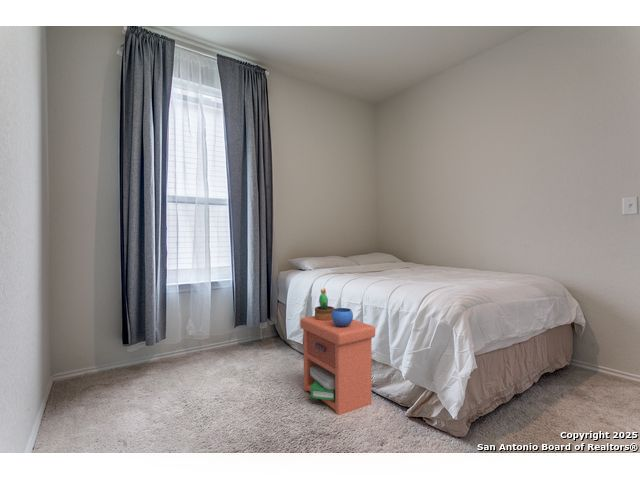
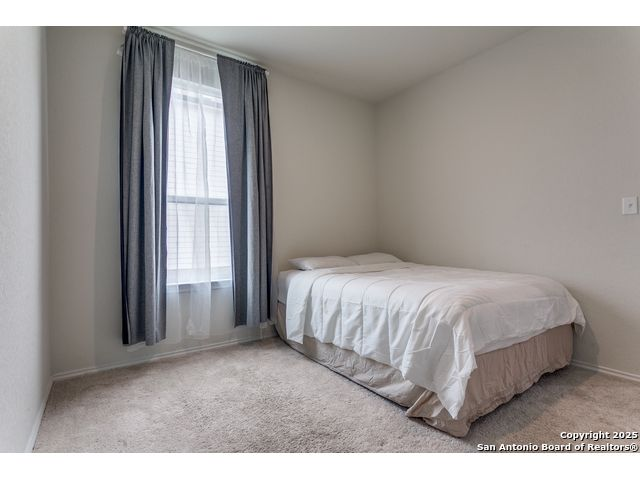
- nightstand (332, 344)
